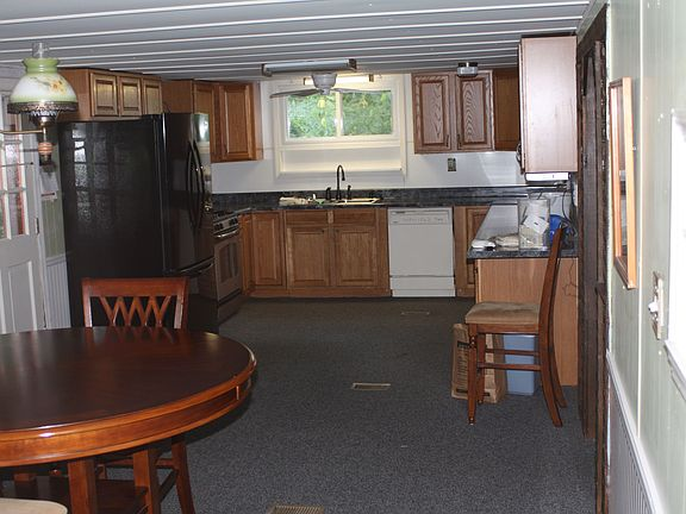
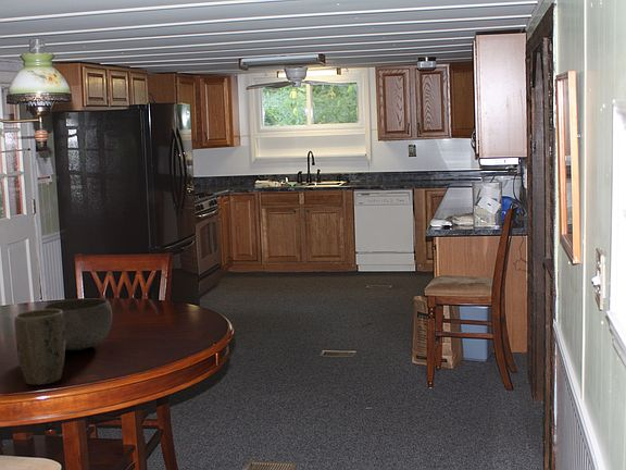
+ bowl (76, 325)
+ plant pot (41, 347)
